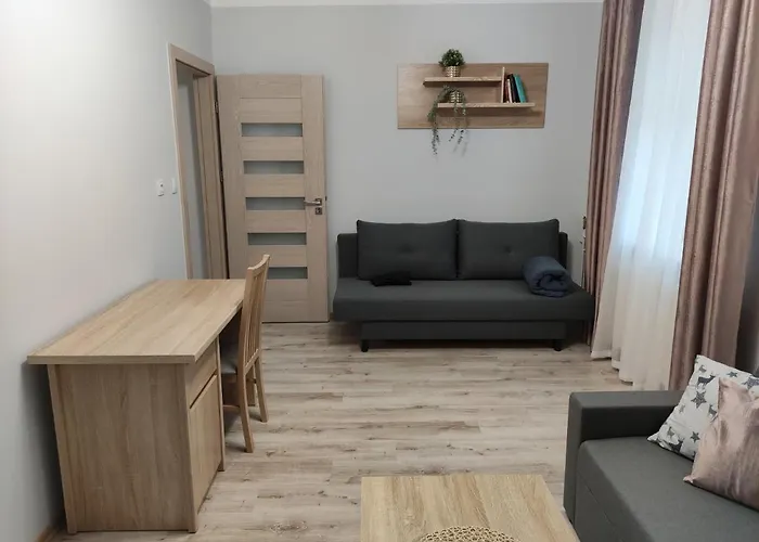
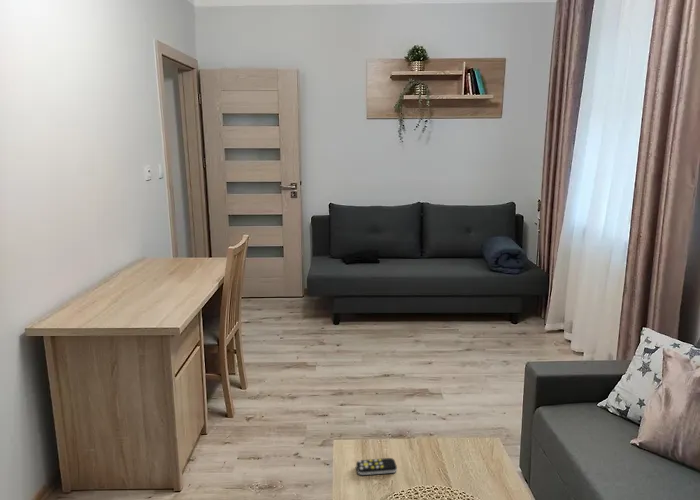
+ remote control (376, 466)
